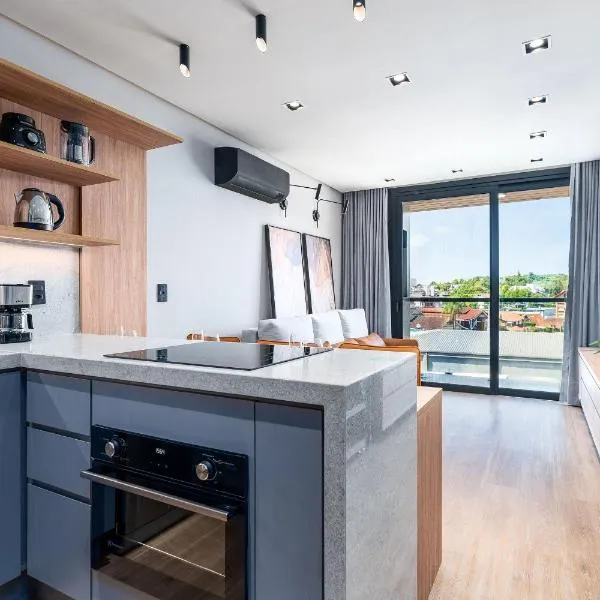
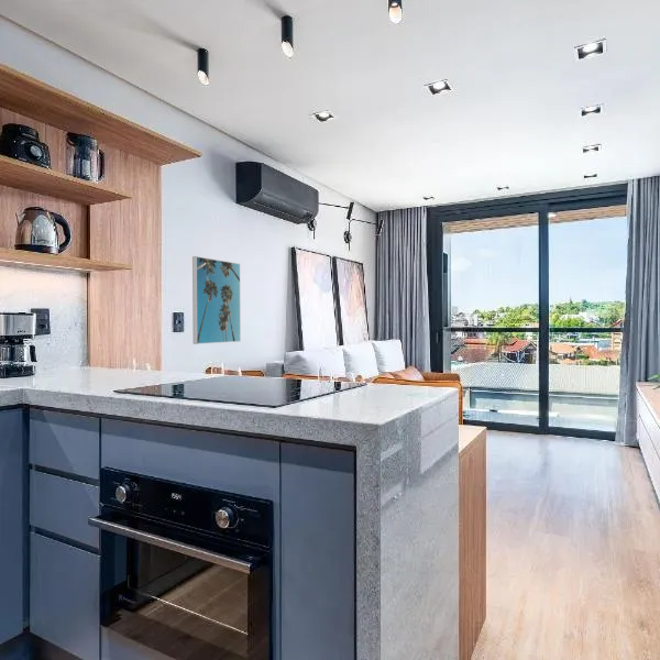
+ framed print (218, 301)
